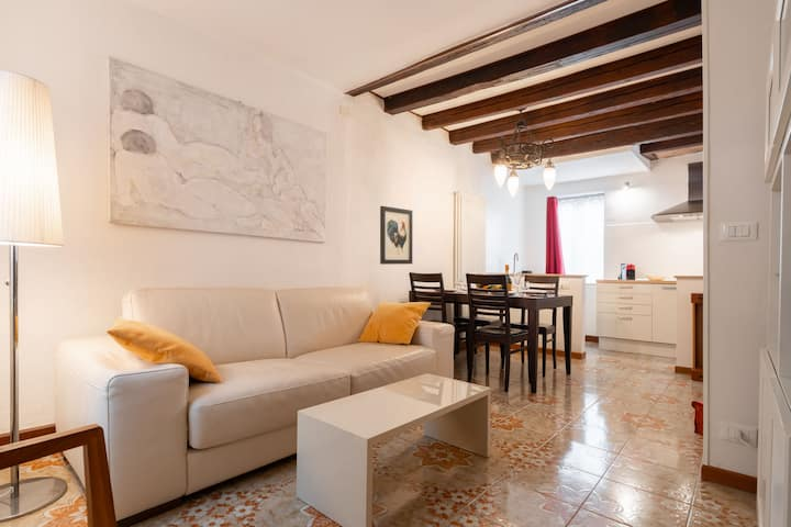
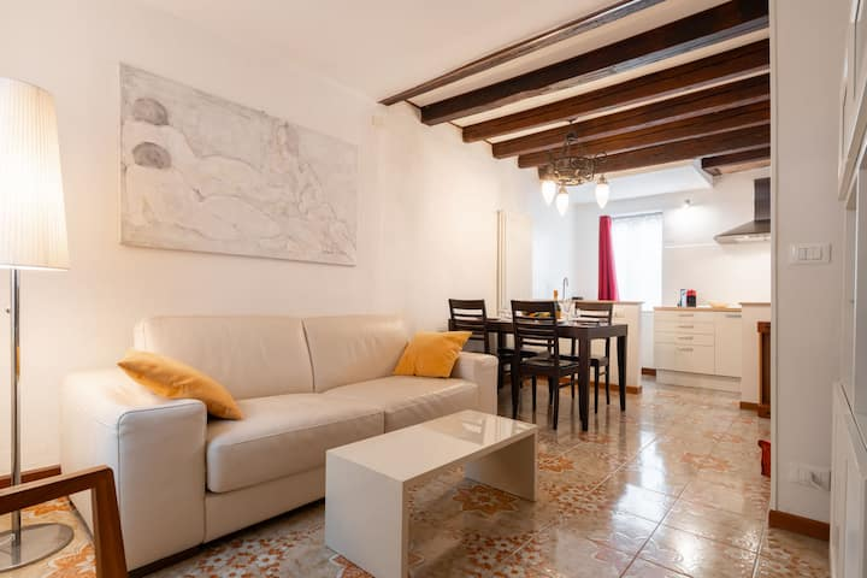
- wall art (397, 236)
